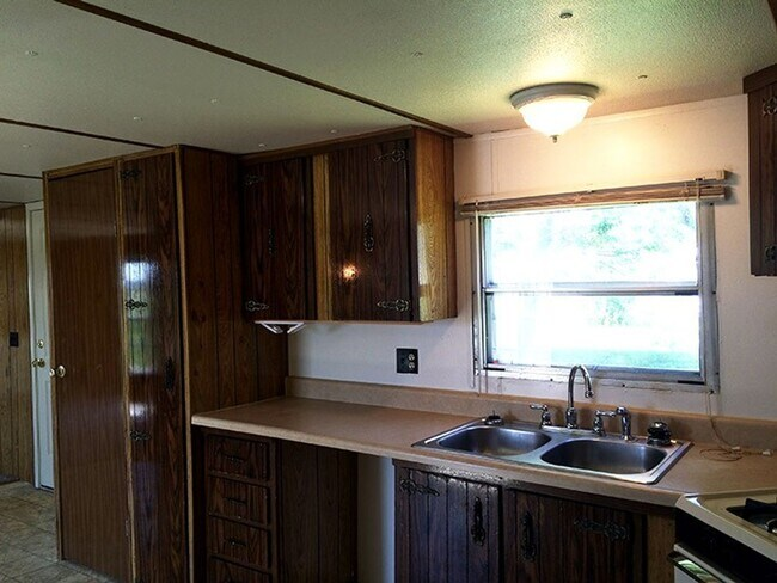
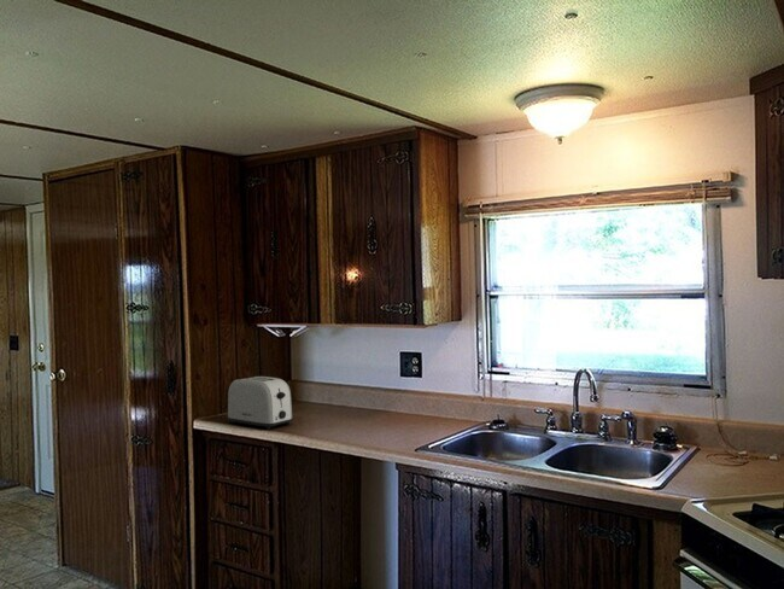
+ toaster (259, 401)
